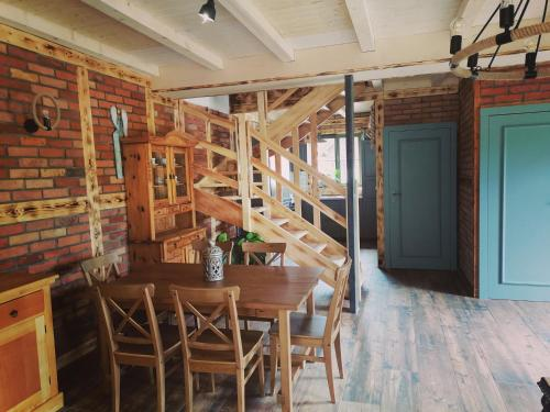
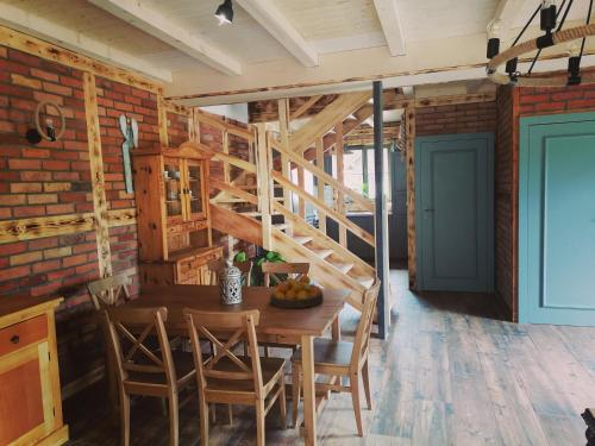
+ fruit bowl (296, 289)
